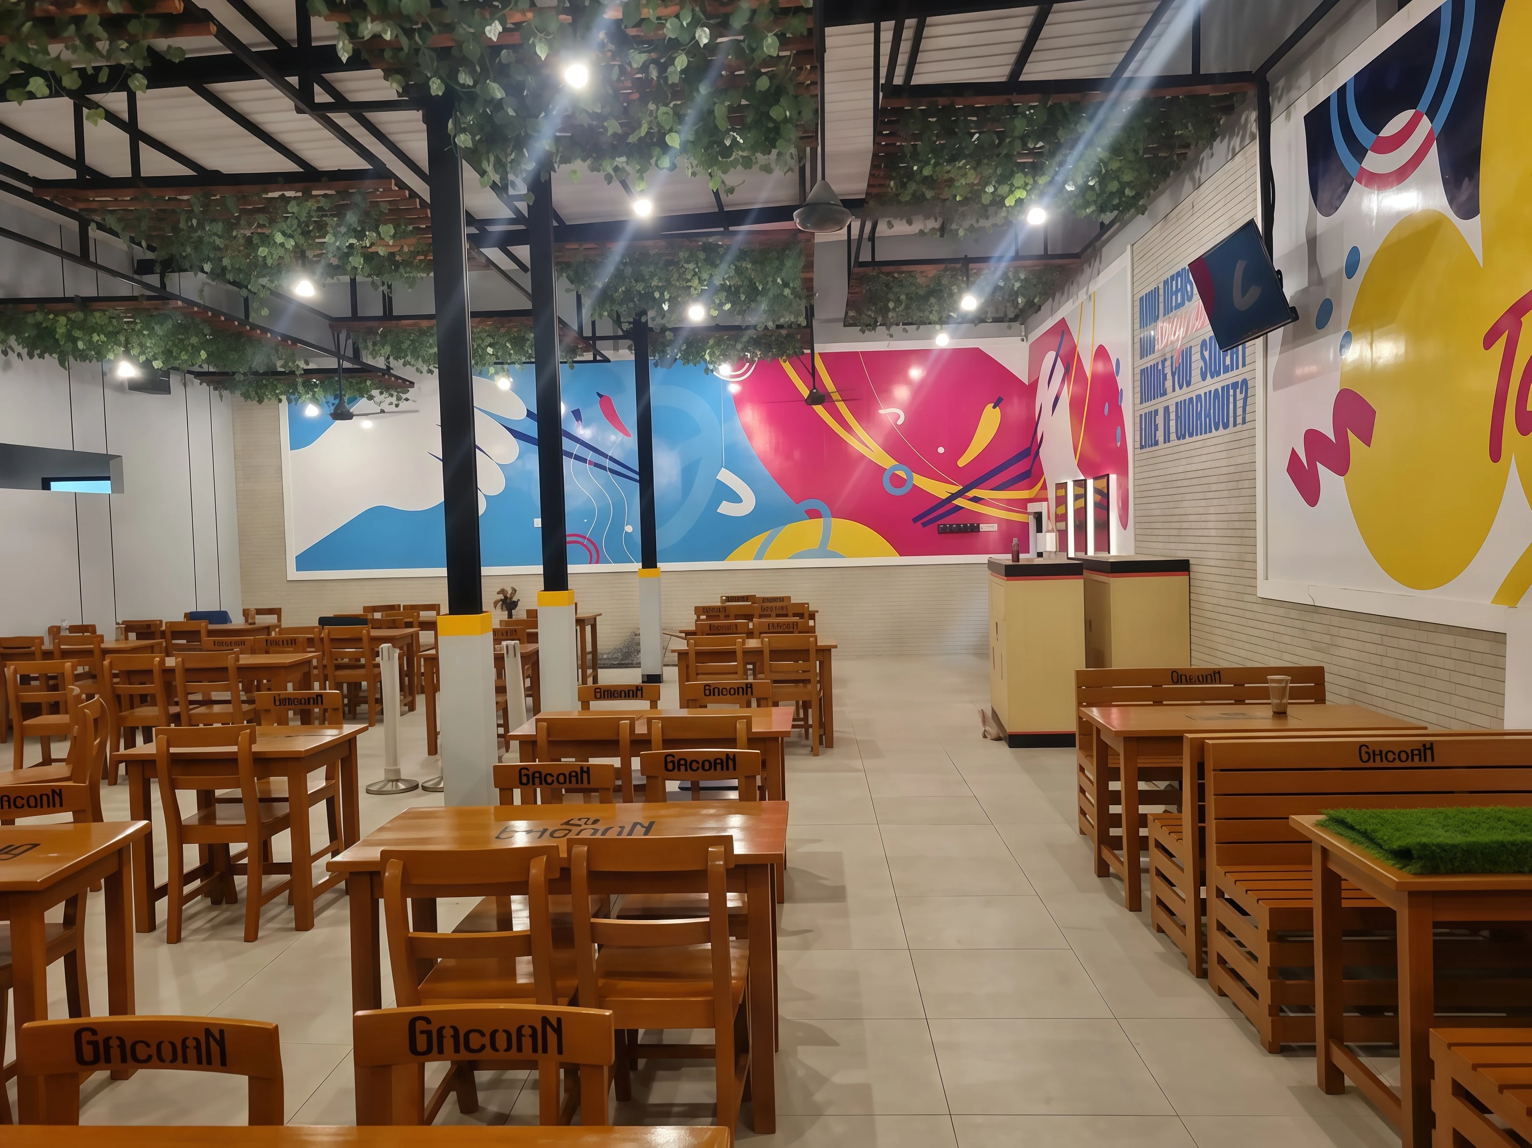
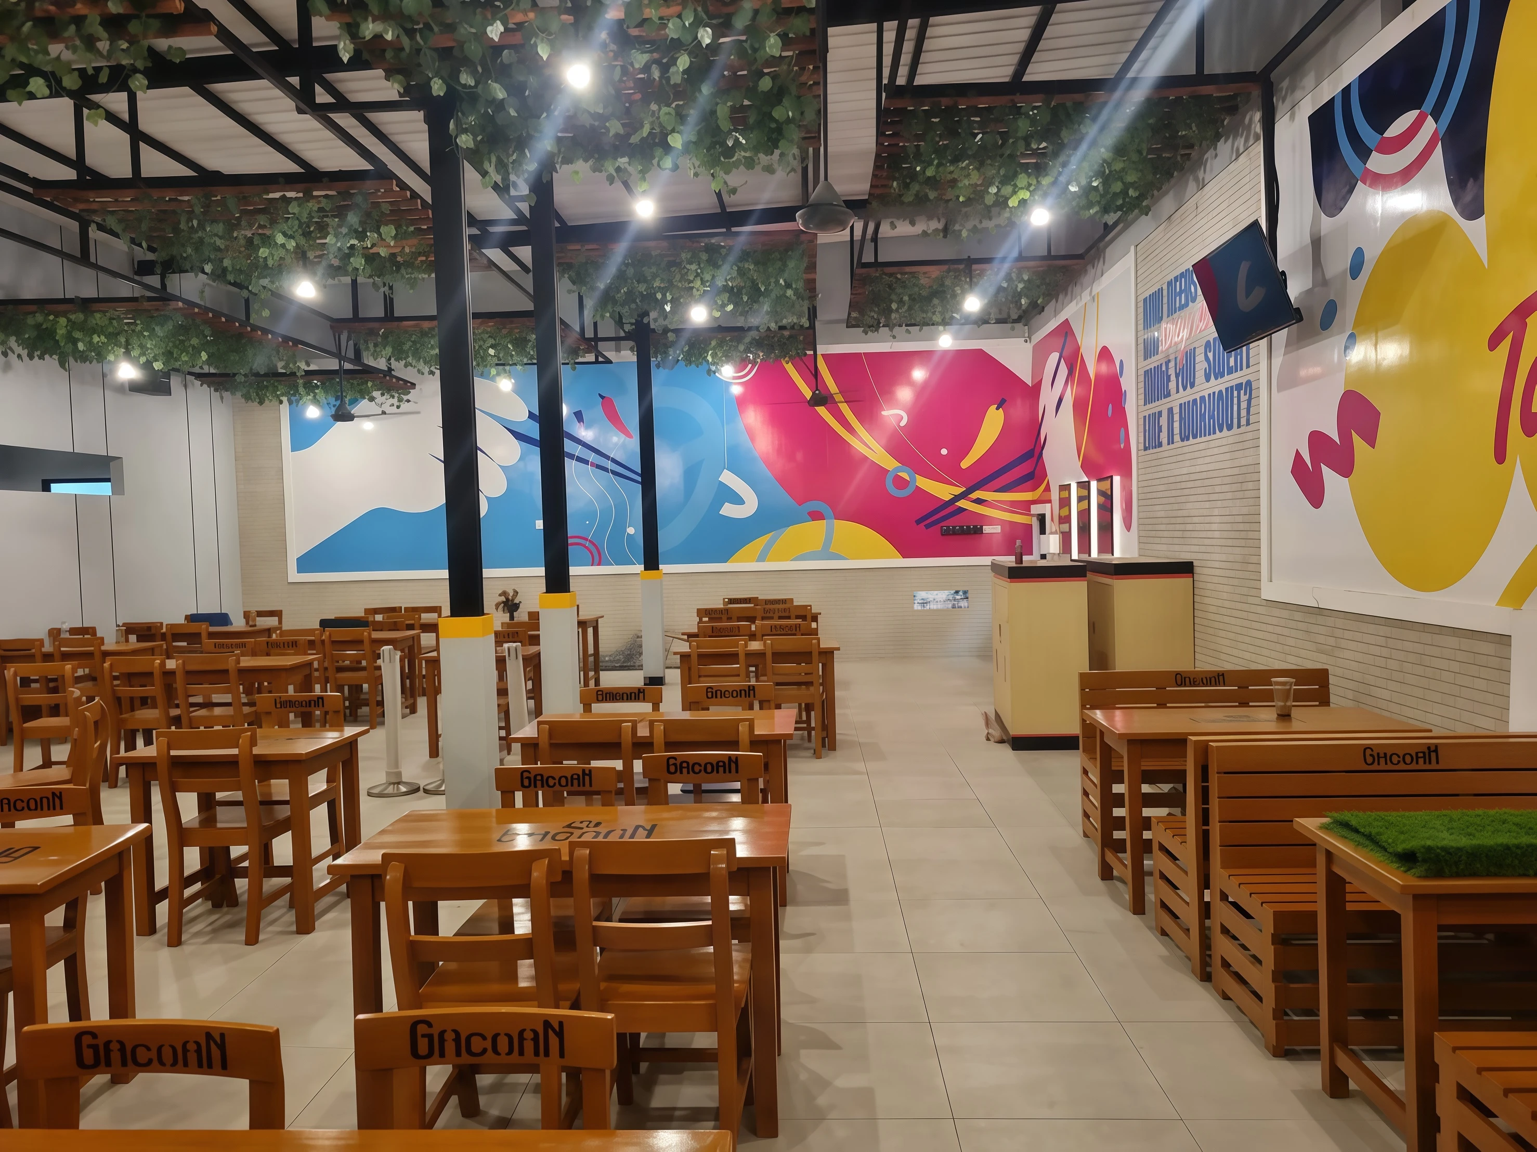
+ wall art (940, 600)
